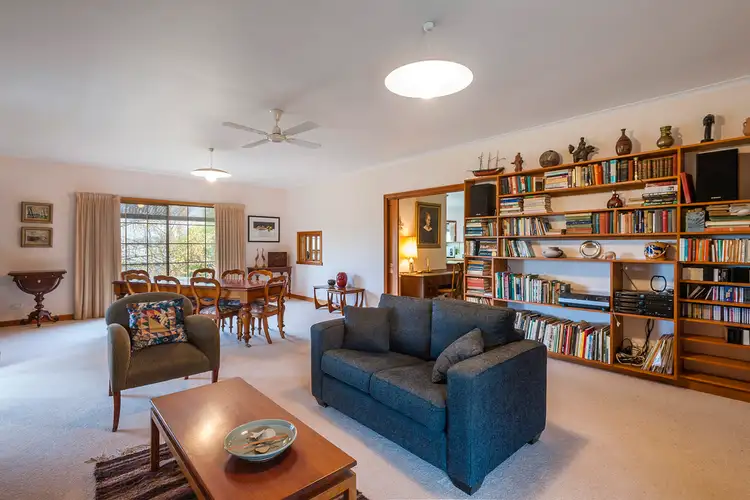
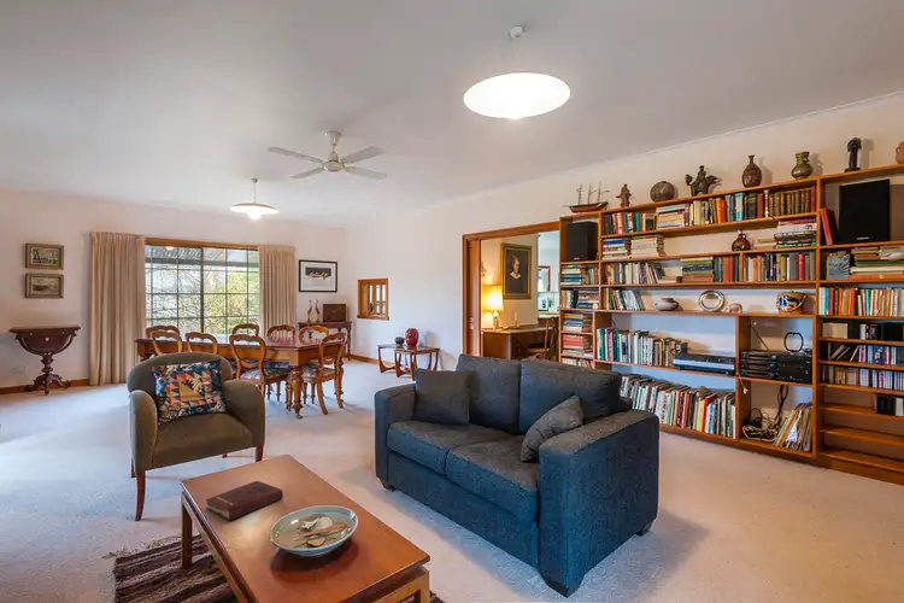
+ hardback book (245, 498)
